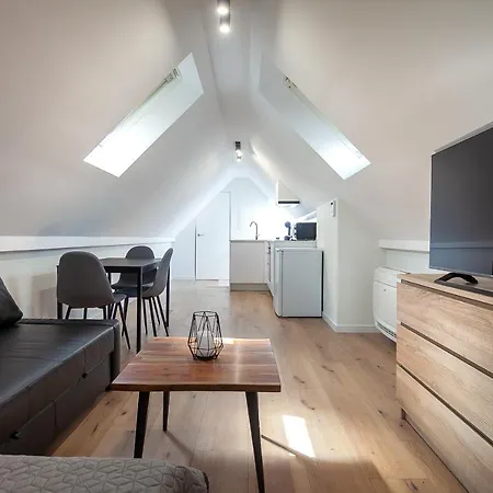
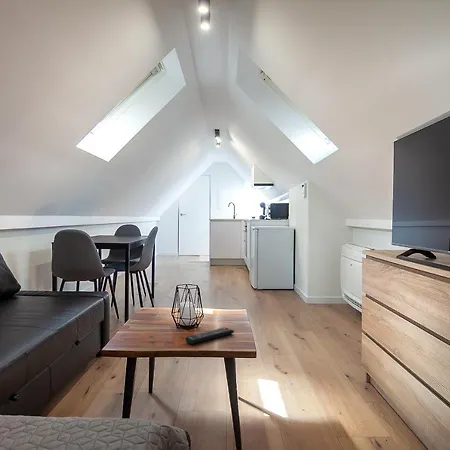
+ remote control (210, 335)
